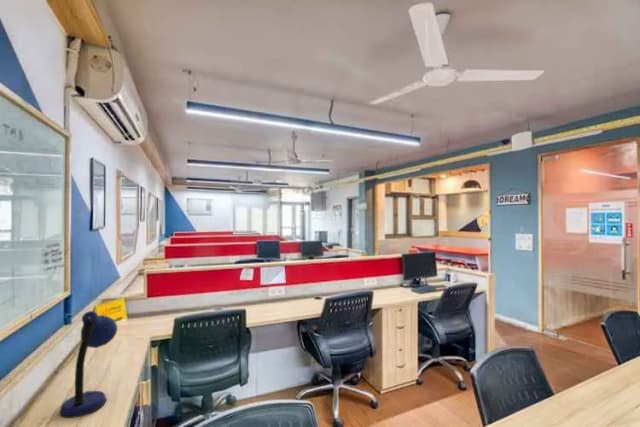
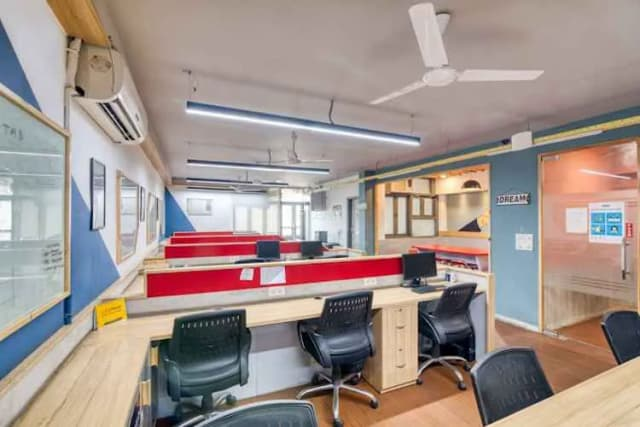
- desk lamp (86, 351)
